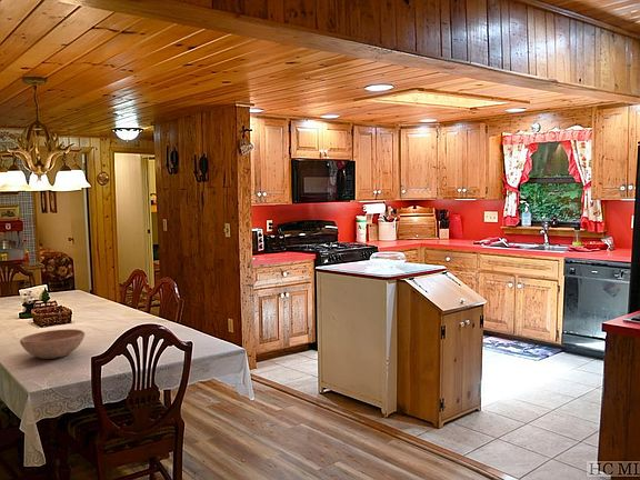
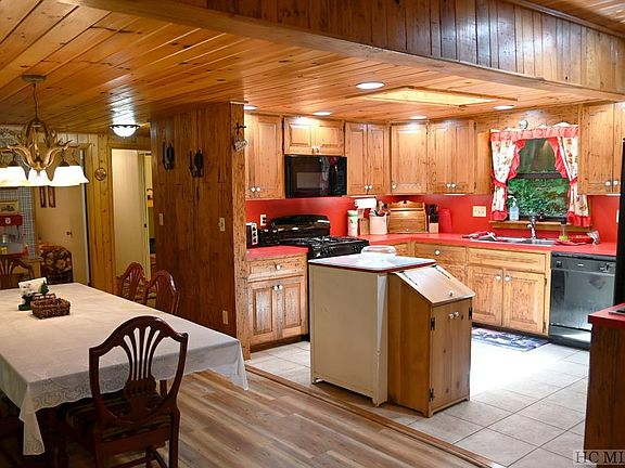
- bowl (53, 344)
